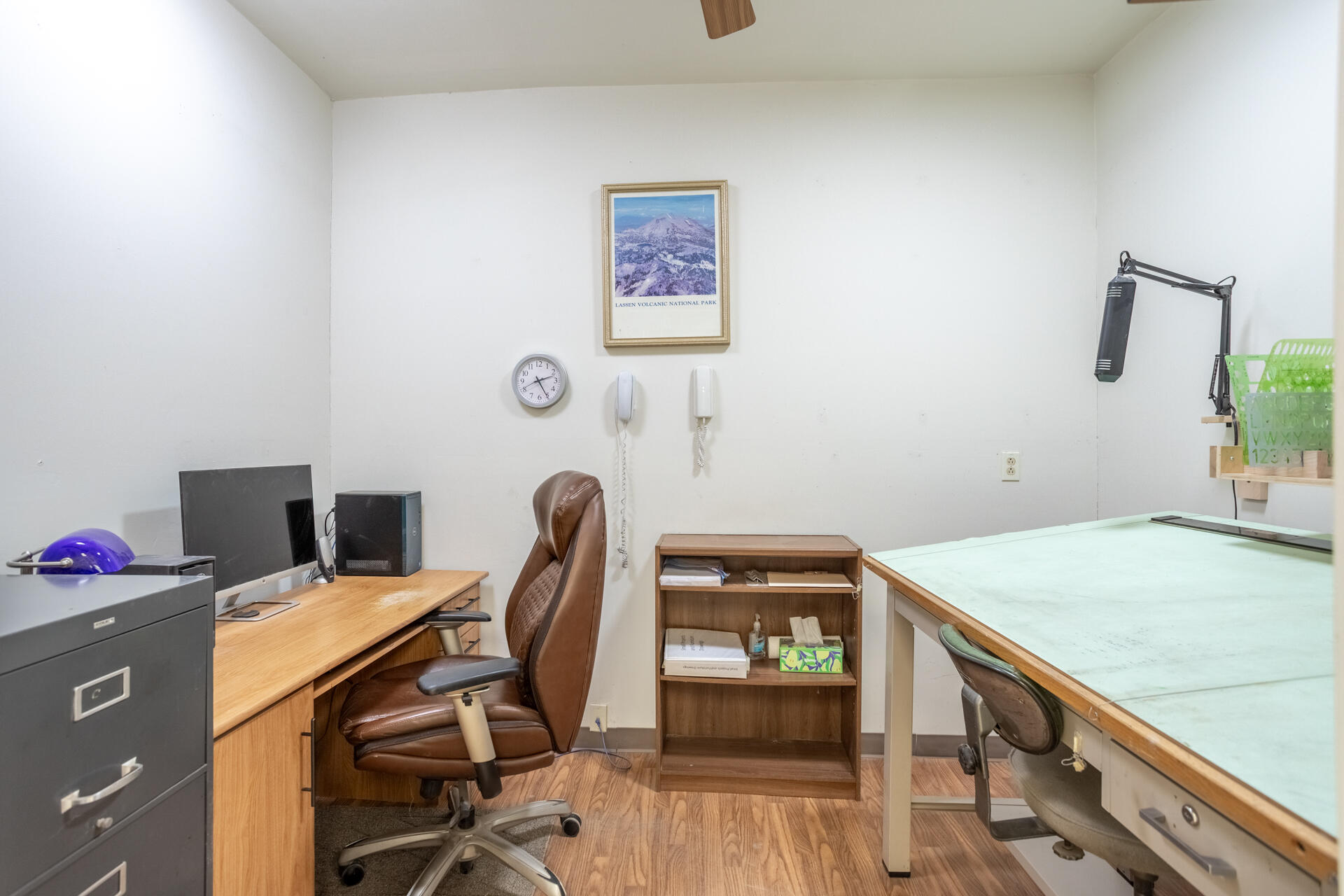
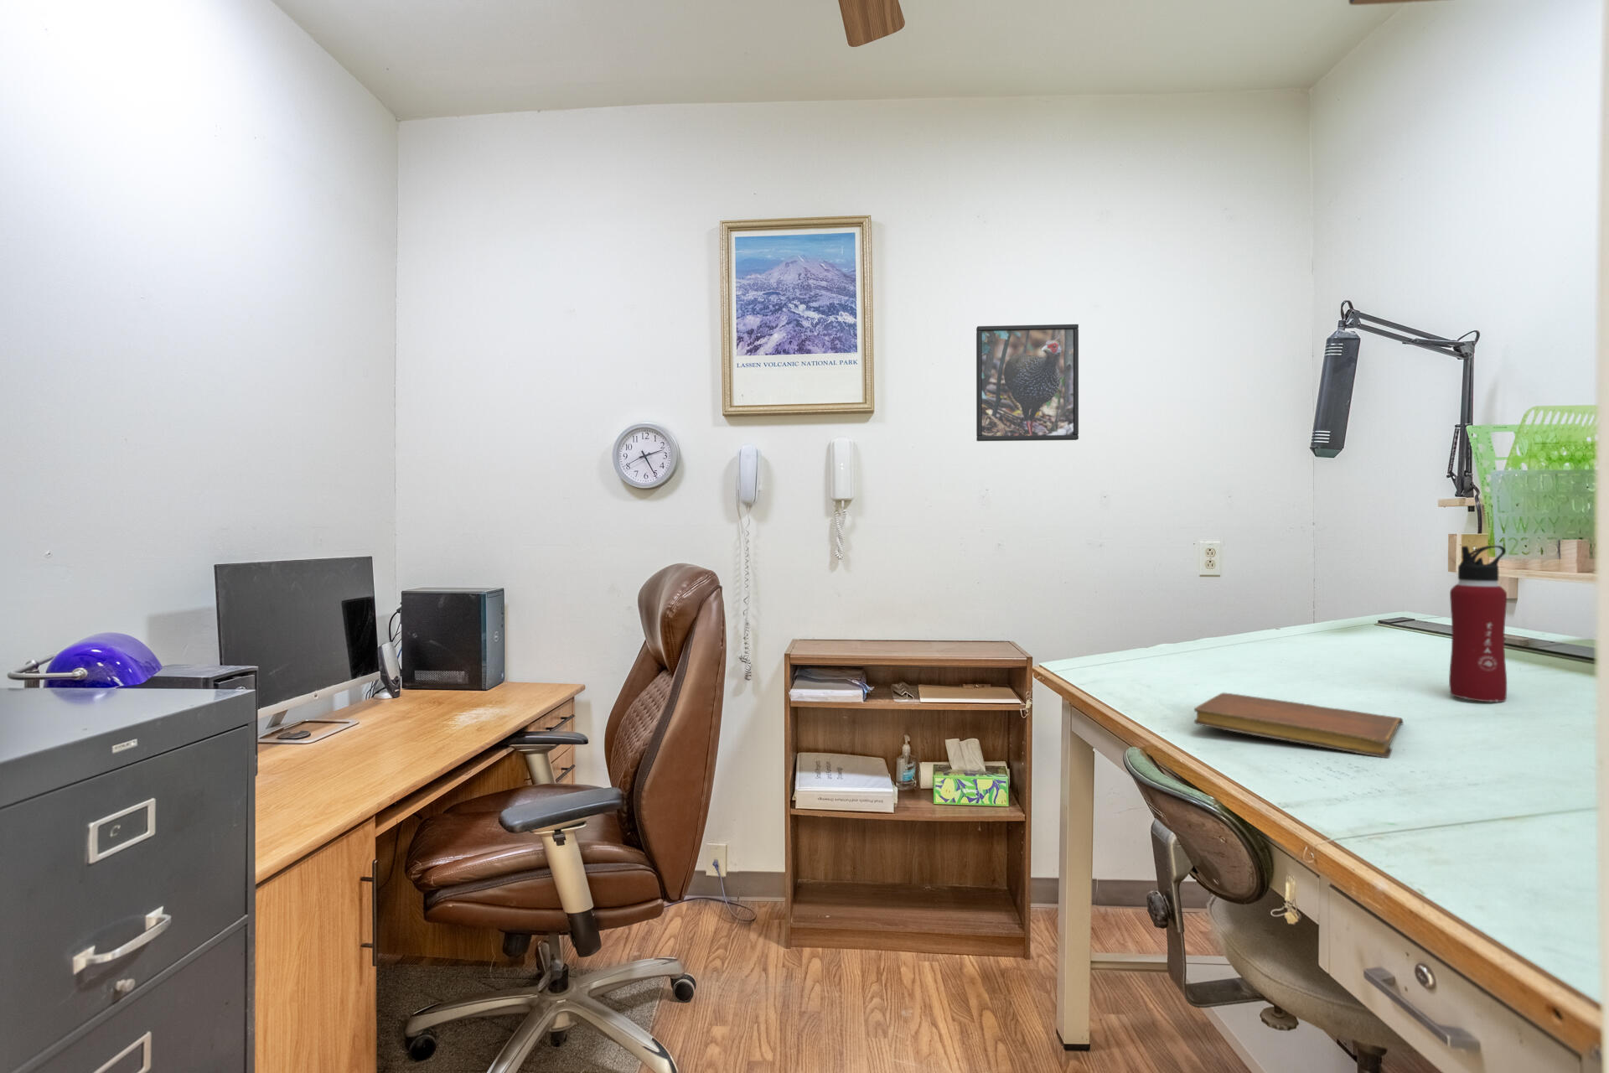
+ water bottle (1477, 622)
+ notebook (1295, 720)
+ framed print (1027, 383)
